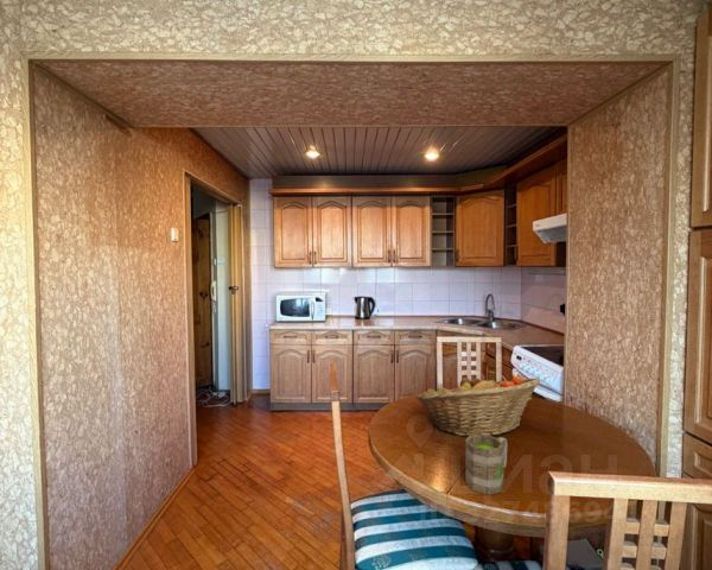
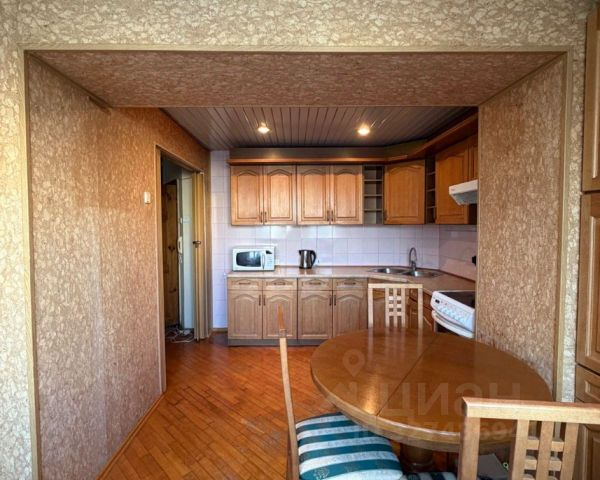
- fruit basket (477, 398)
- mug (489, 460)
